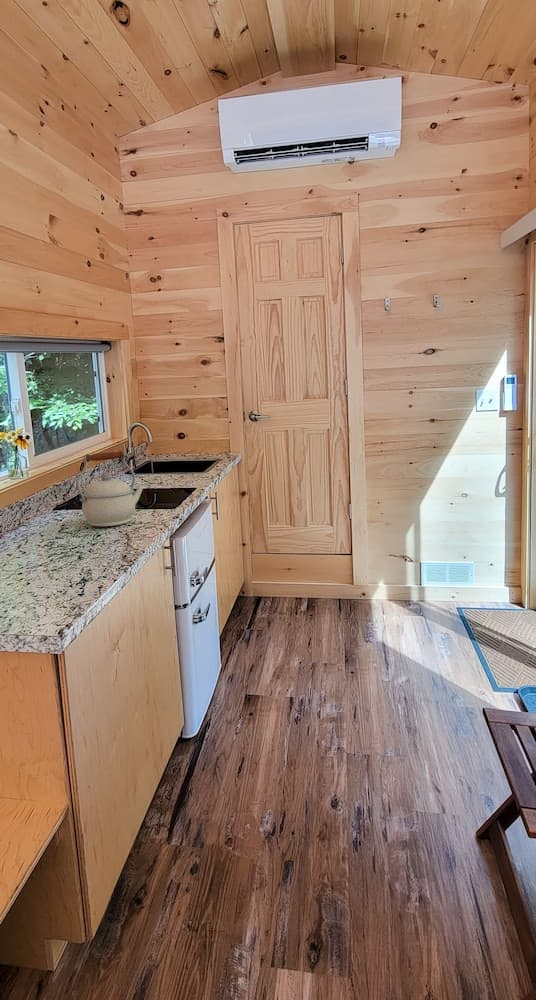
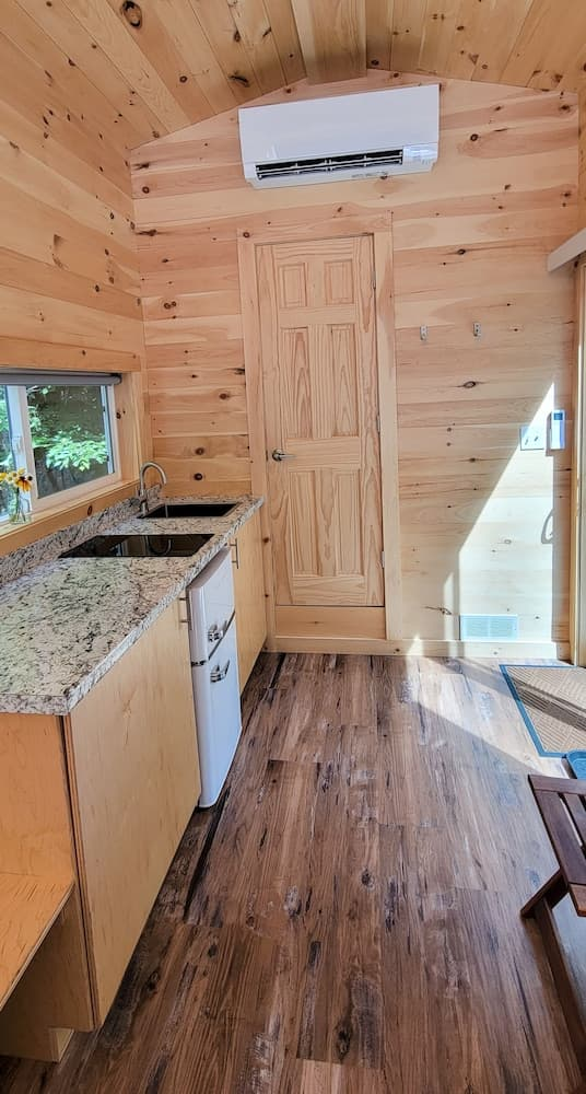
- kettle (111, 487)
